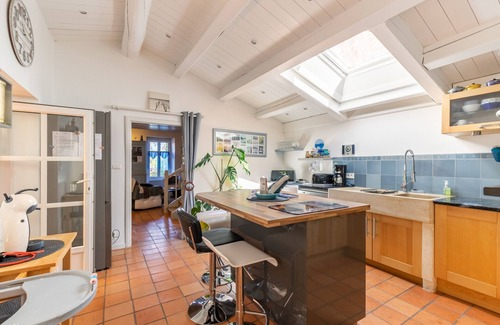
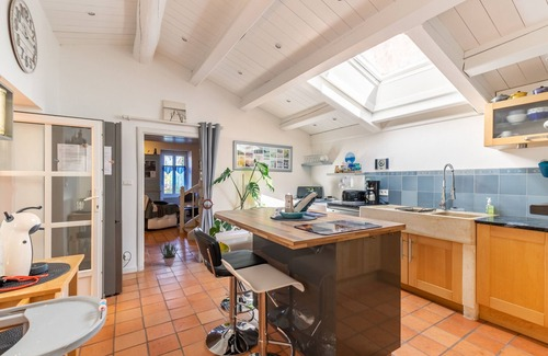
+ potted plant (168, 253)
